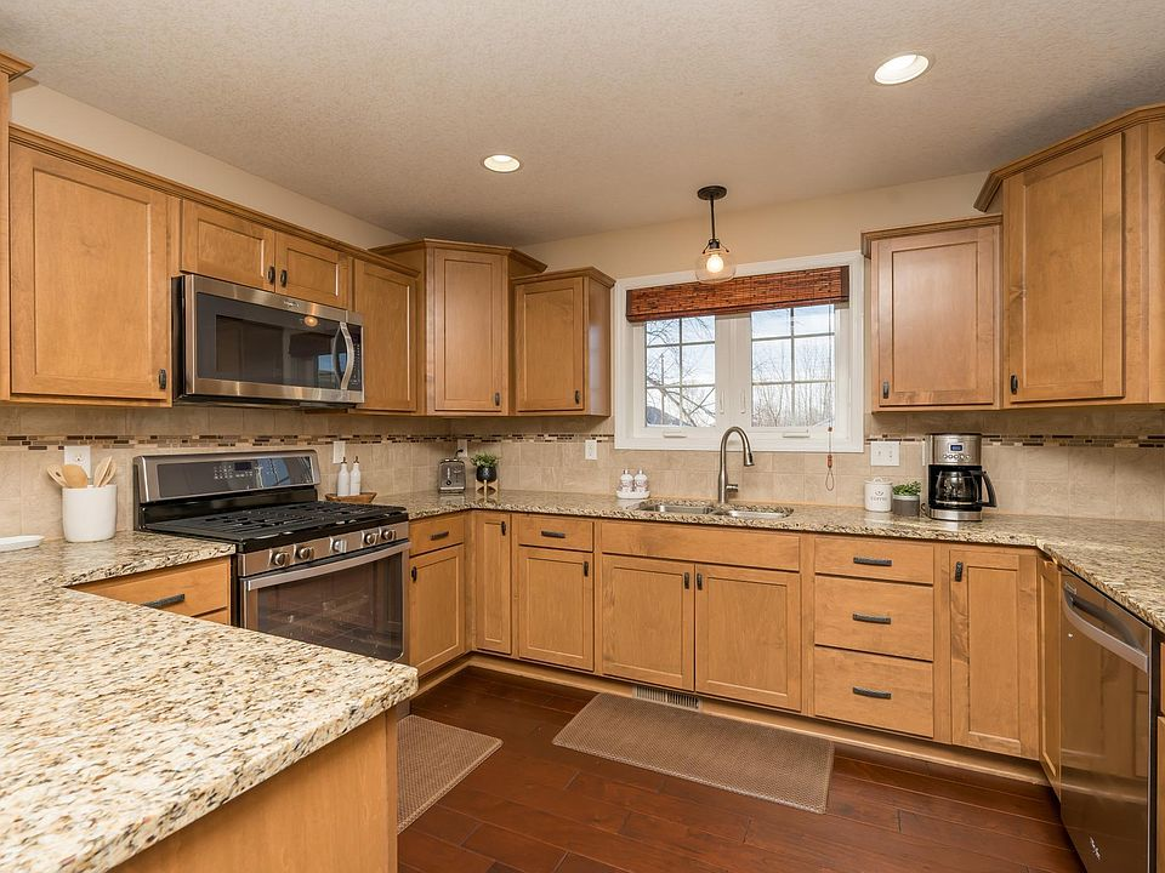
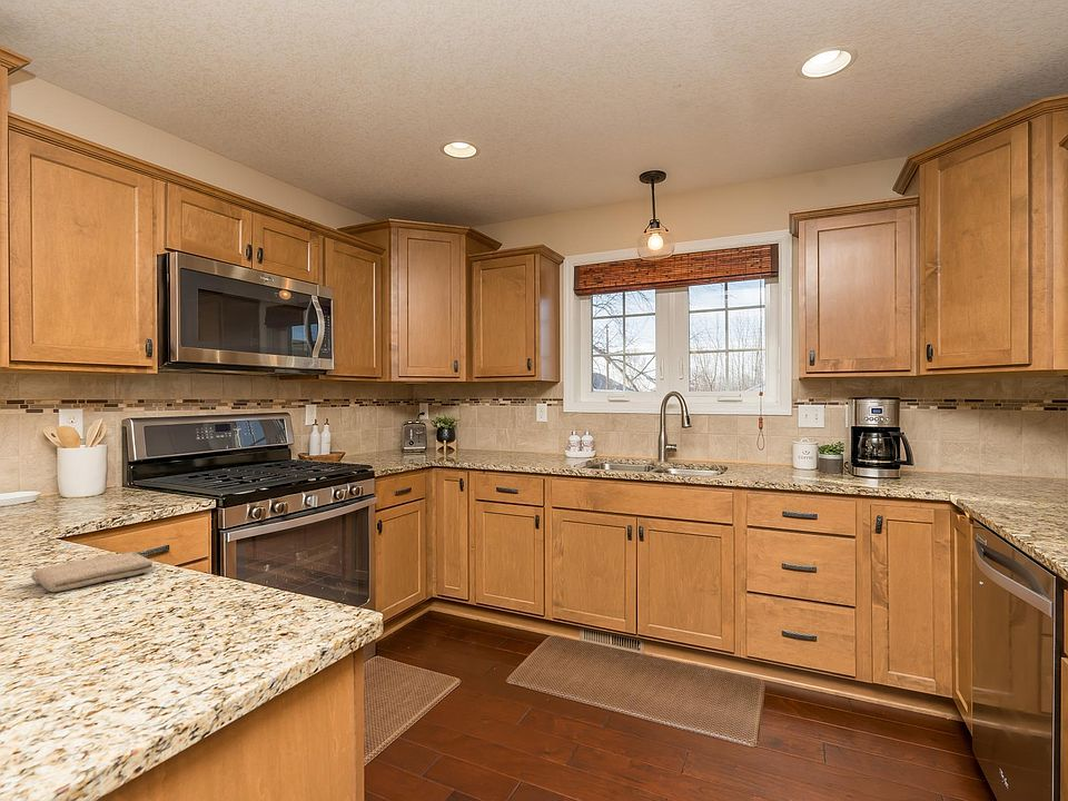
+ washcloth (96, 570)
